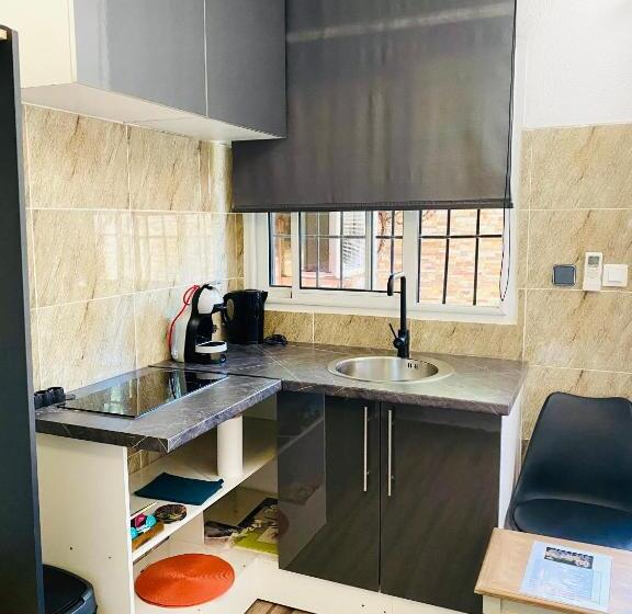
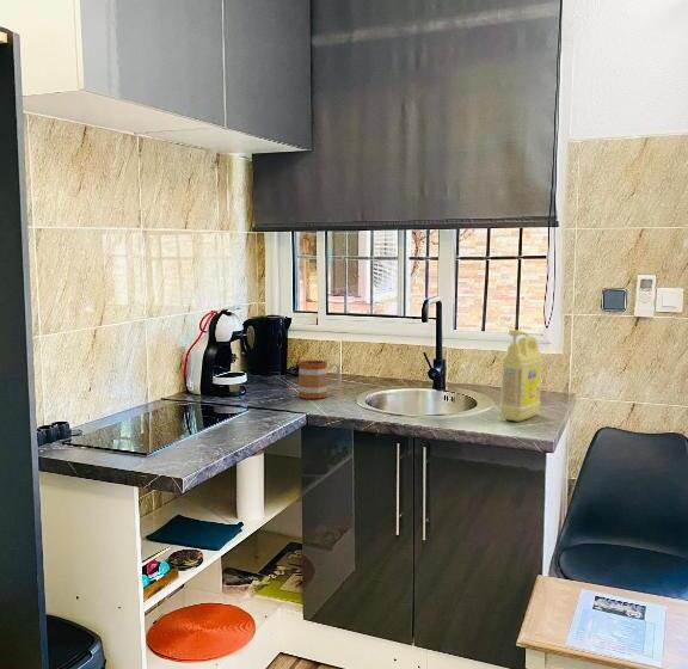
+ mug (319, 378)
+ detergent (522, 373)
